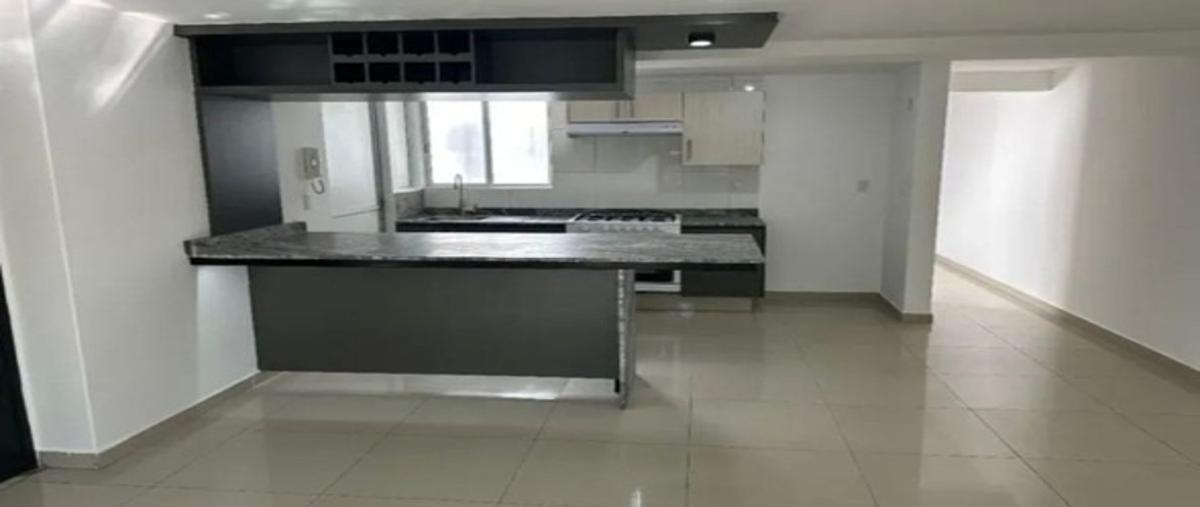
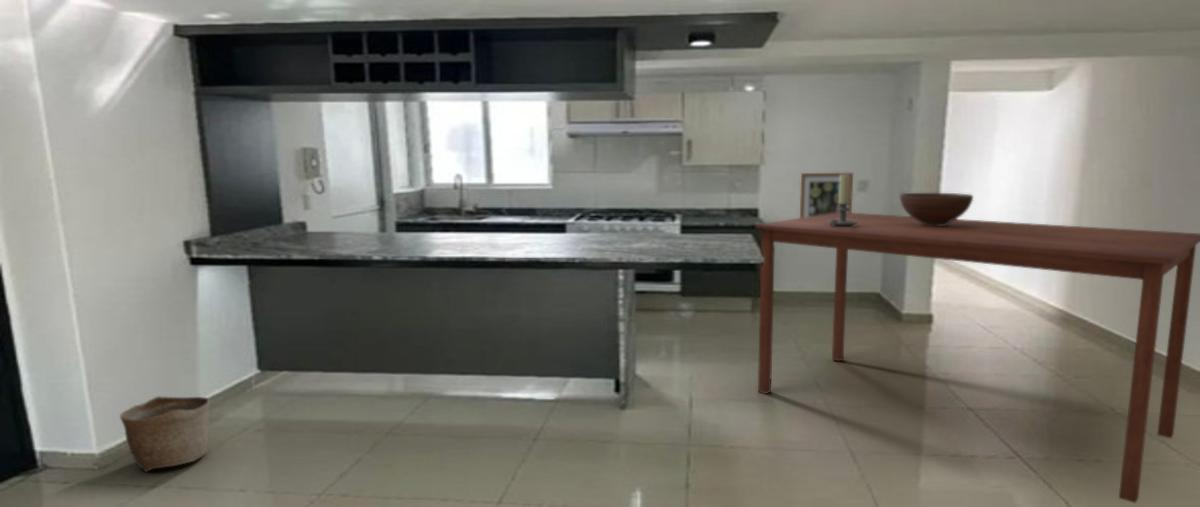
+ basket (168, 429)
+ candle holder (841, 199)
+ dining table (954, 260)
+ wall art (825, 203)
+ fruit bowl (934, 209)
